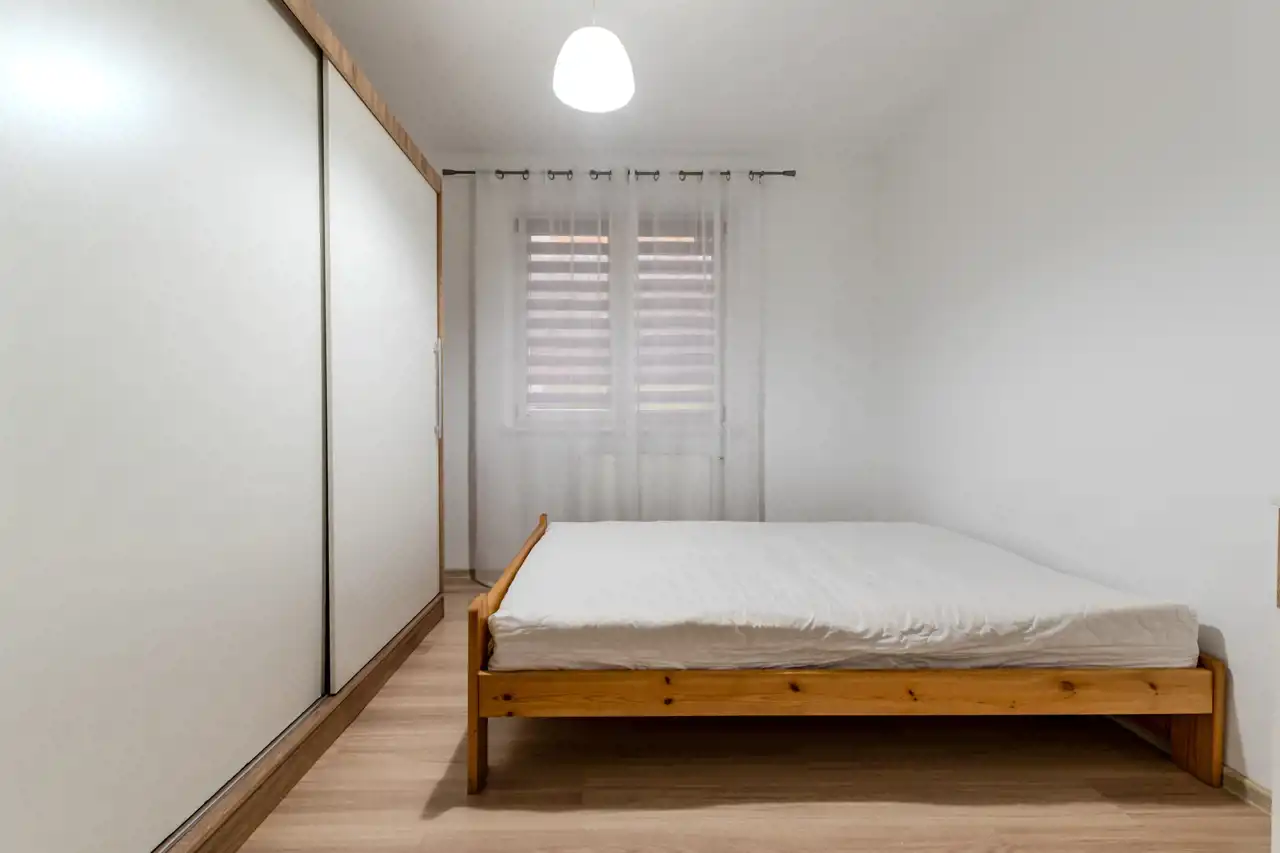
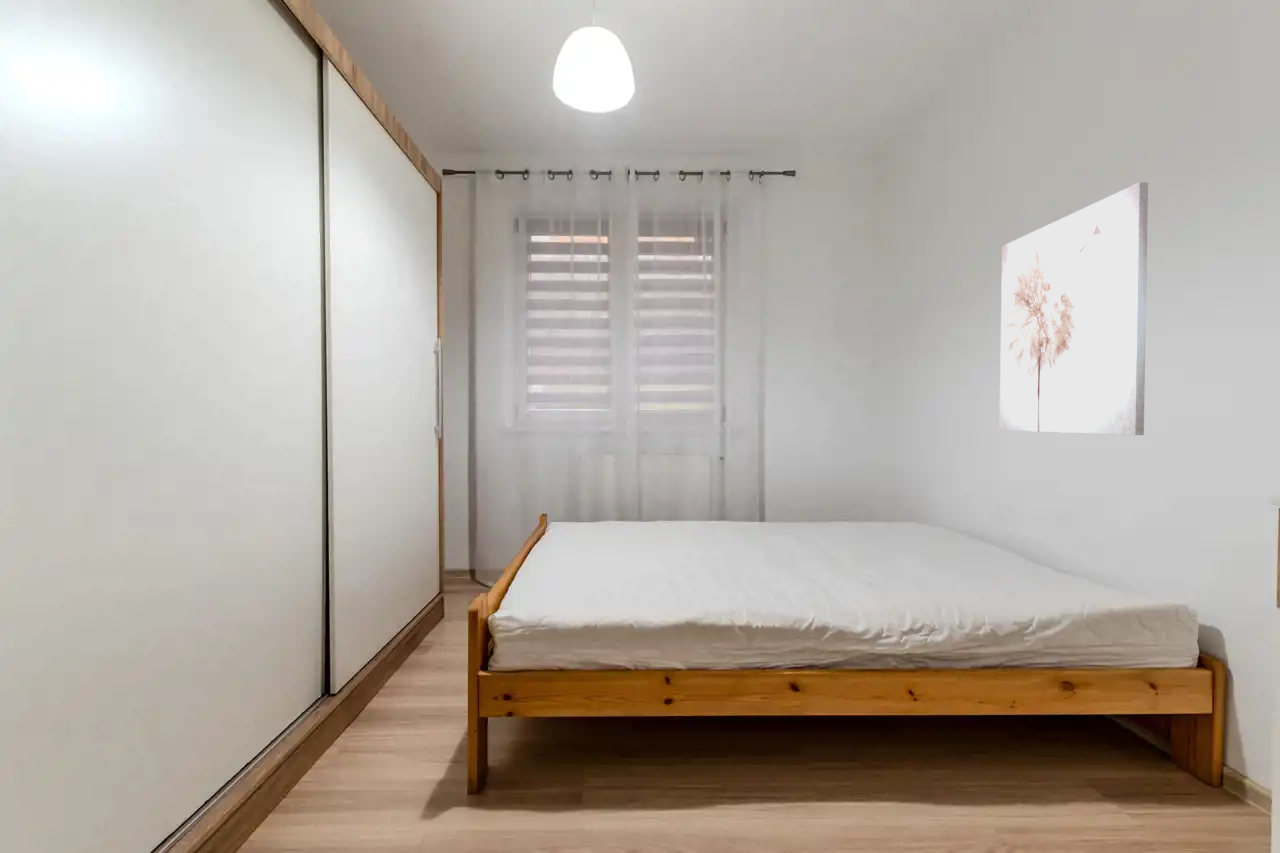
+ wall art (1062, 325)
